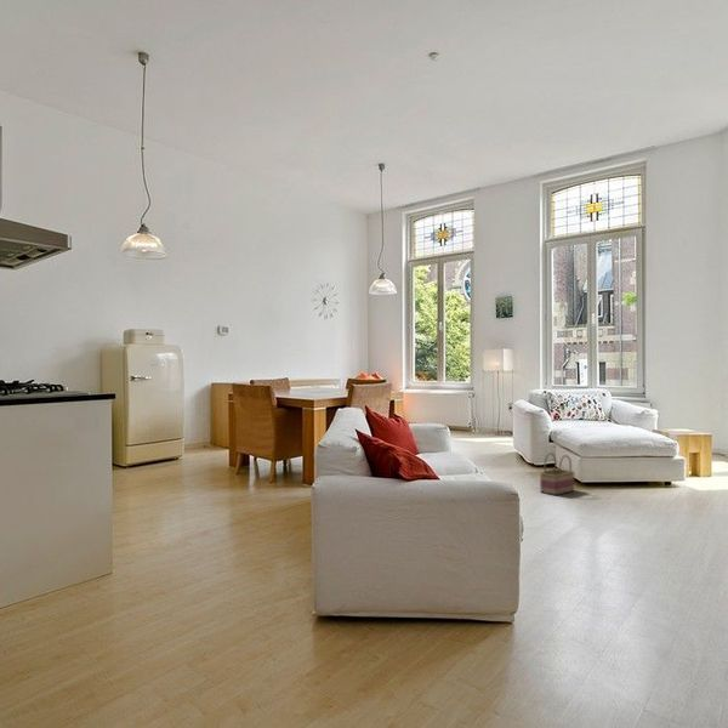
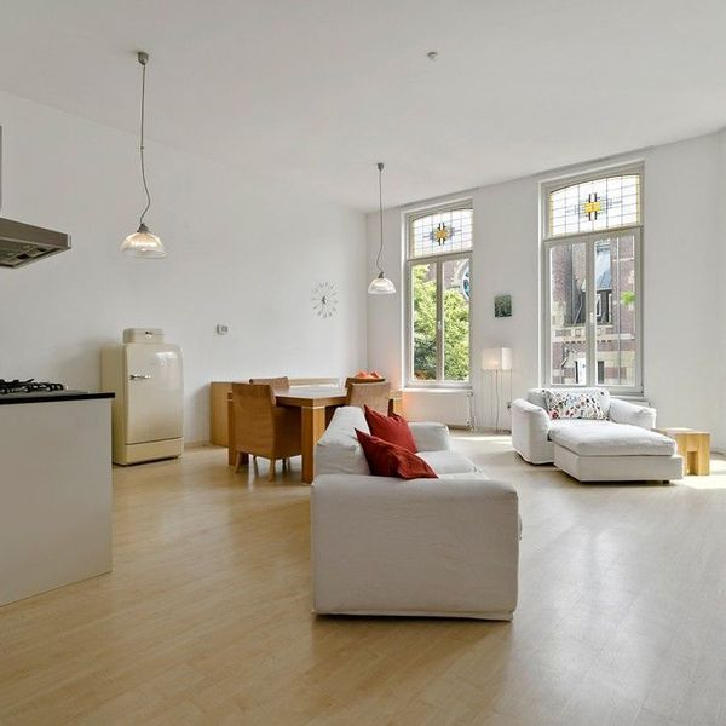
- basket (557, 472)
